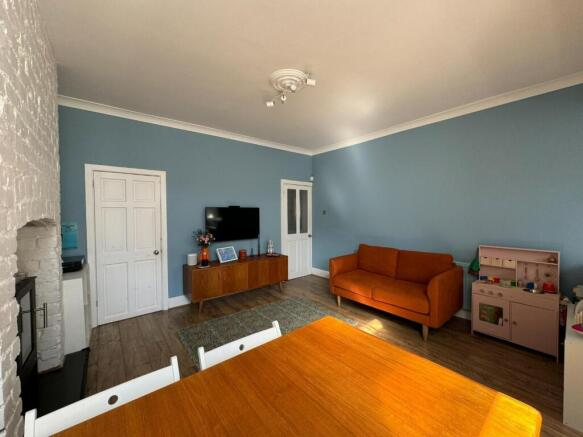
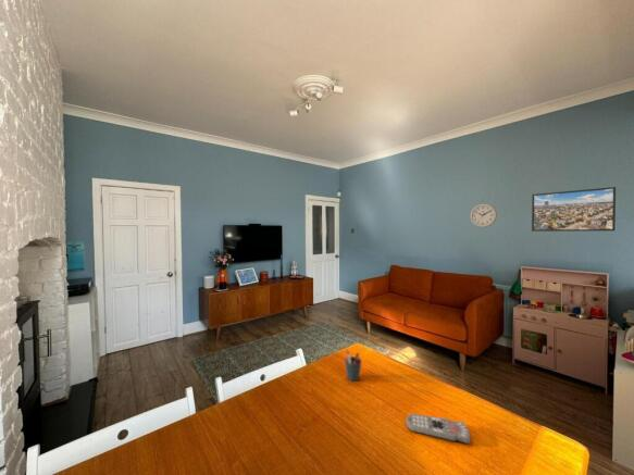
+ wall clock (482, 215)
+ pen holder (352, 364)
+ remote control (436, 426)
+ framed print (570, 211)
